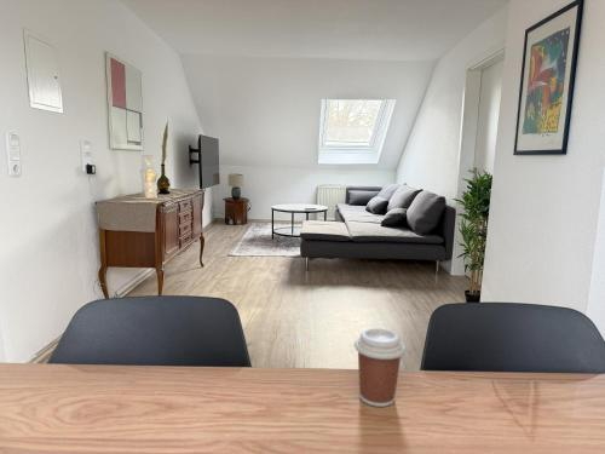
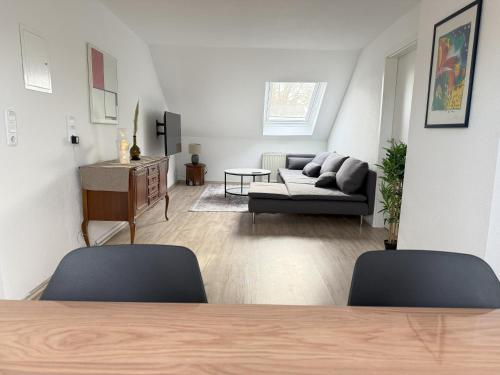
- coffee cup (378, 366)
